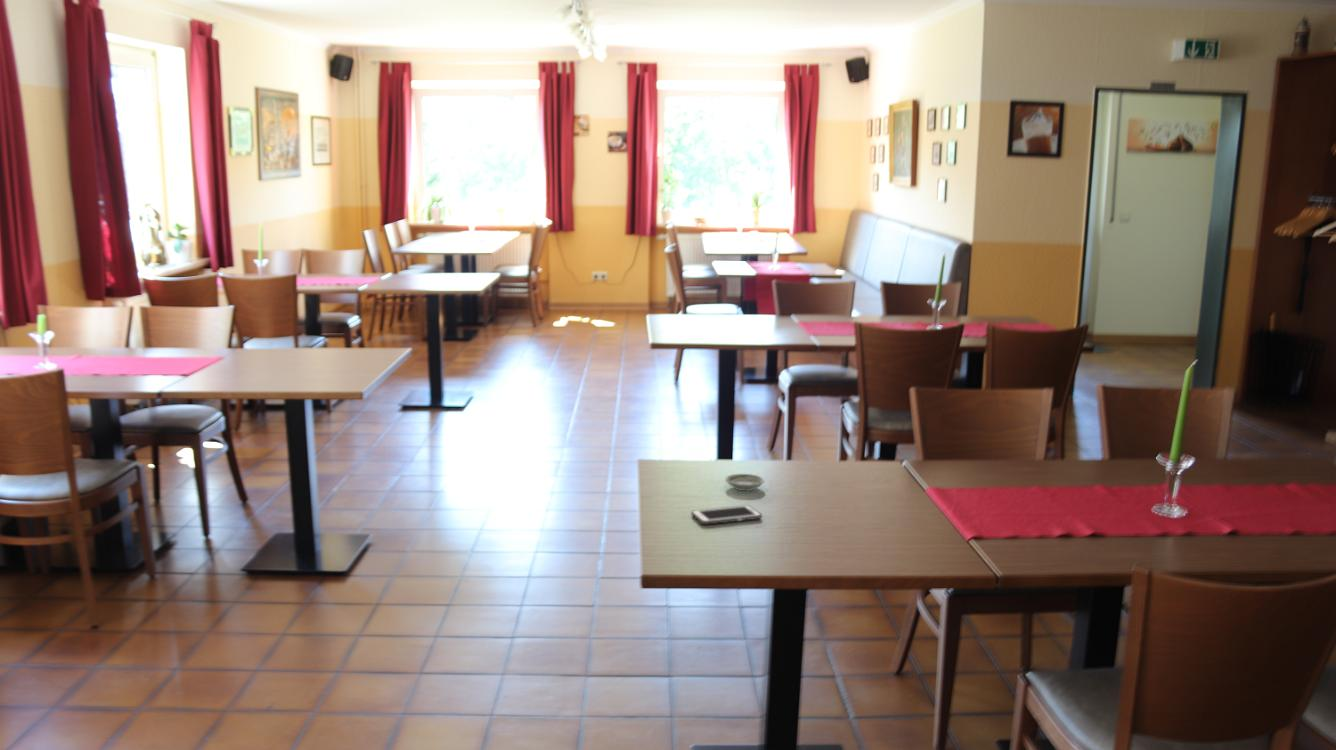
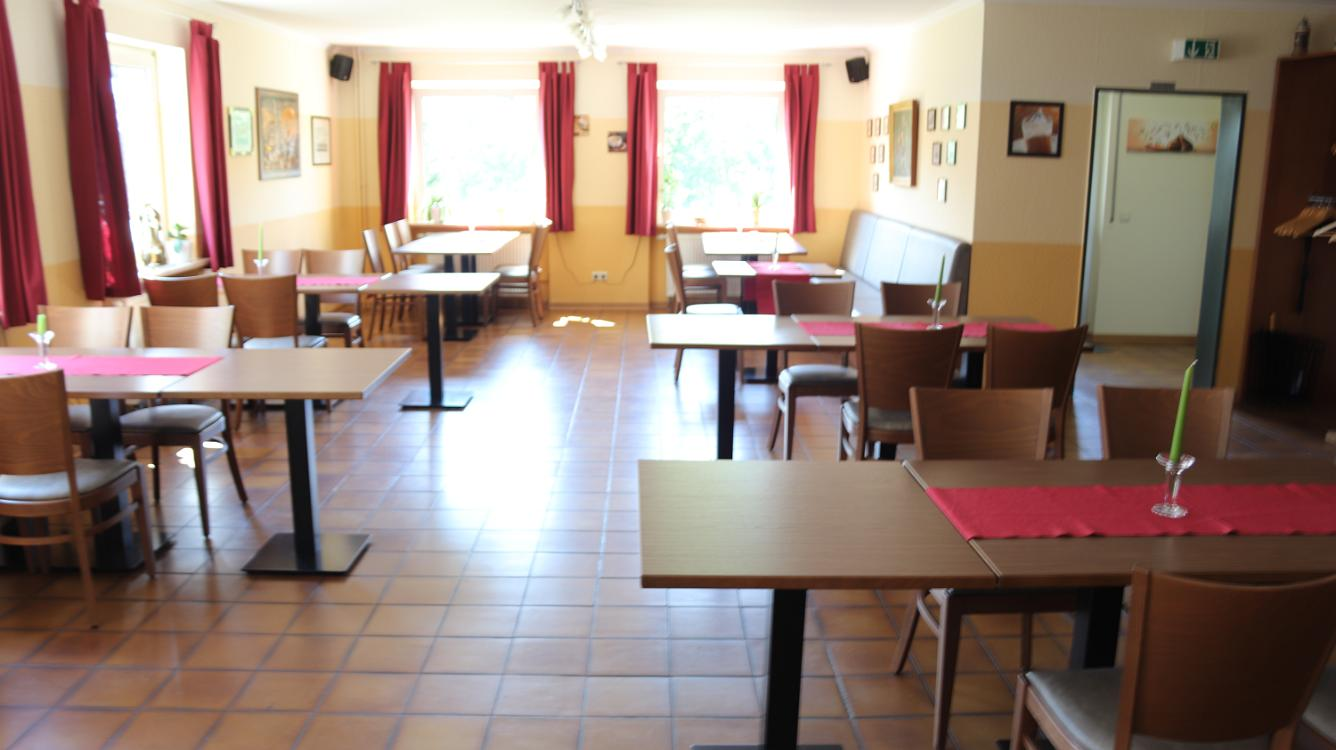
- saucer (744, 483)
- cell phone (726, 514)
